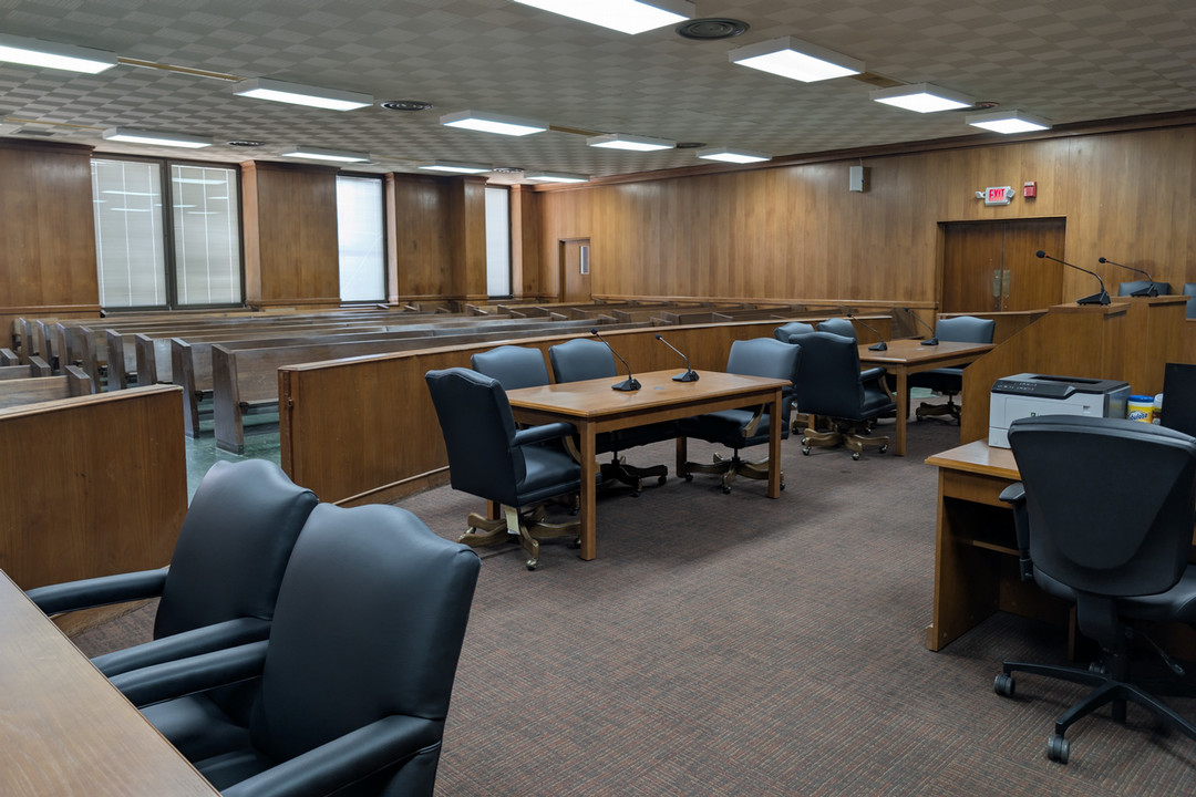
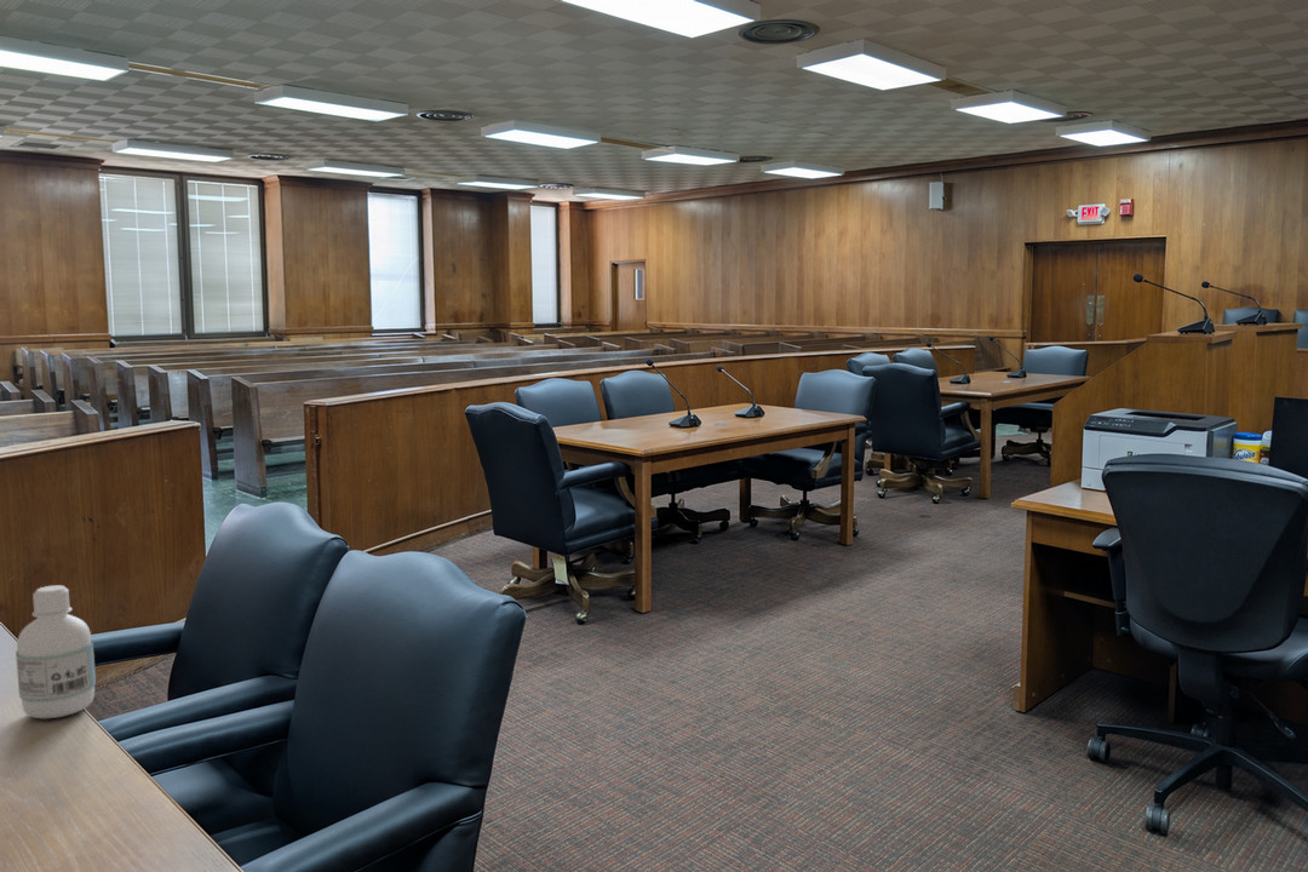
+ bottle (54, 649)
